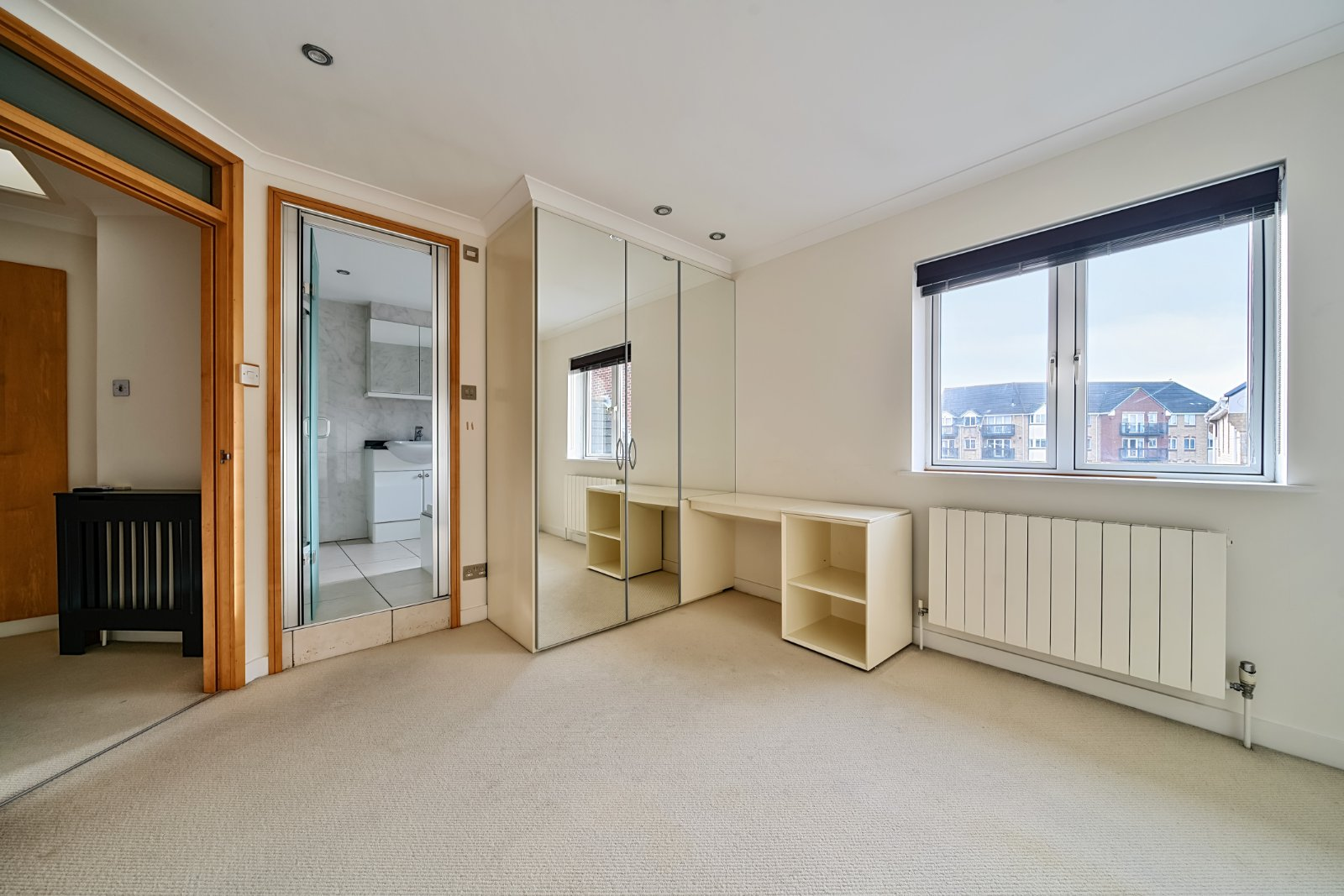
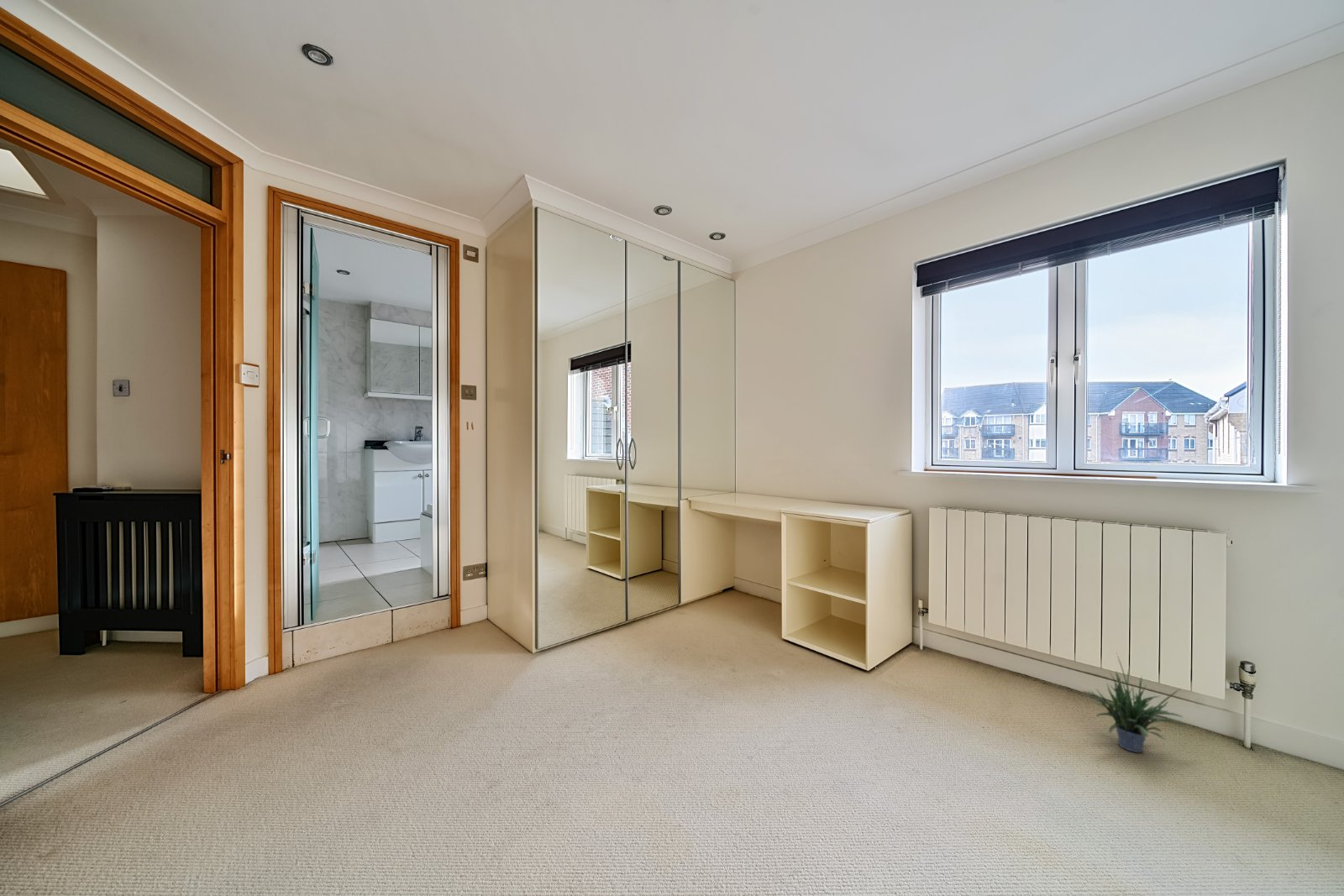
+ potted plant (1135, 705)
